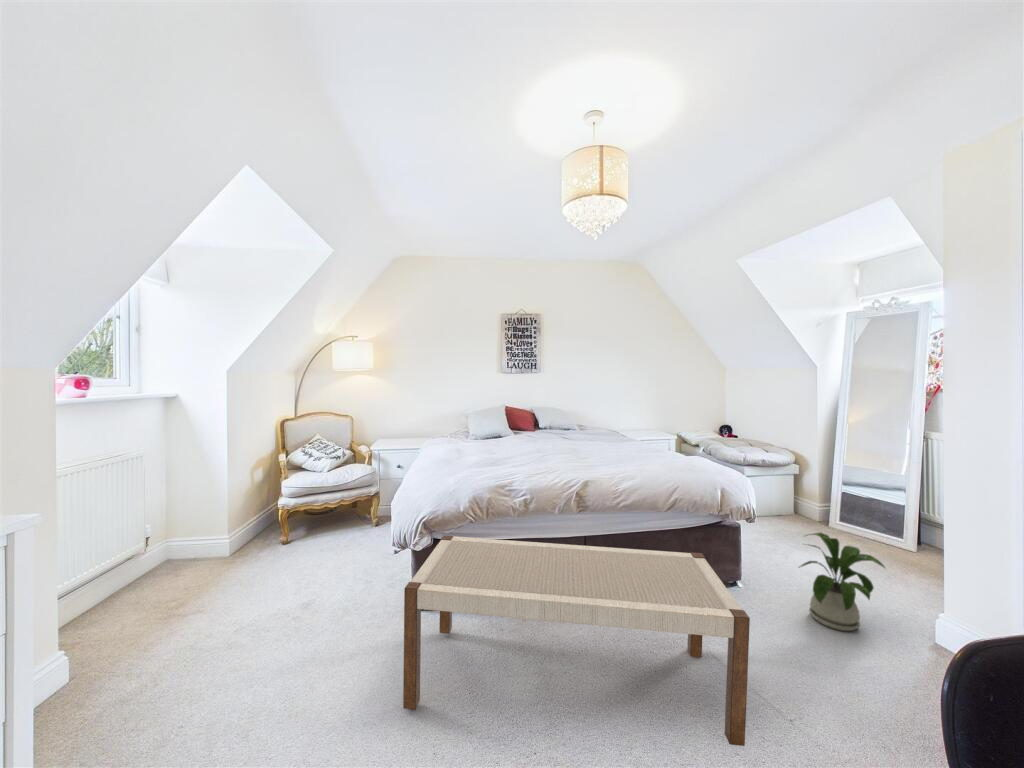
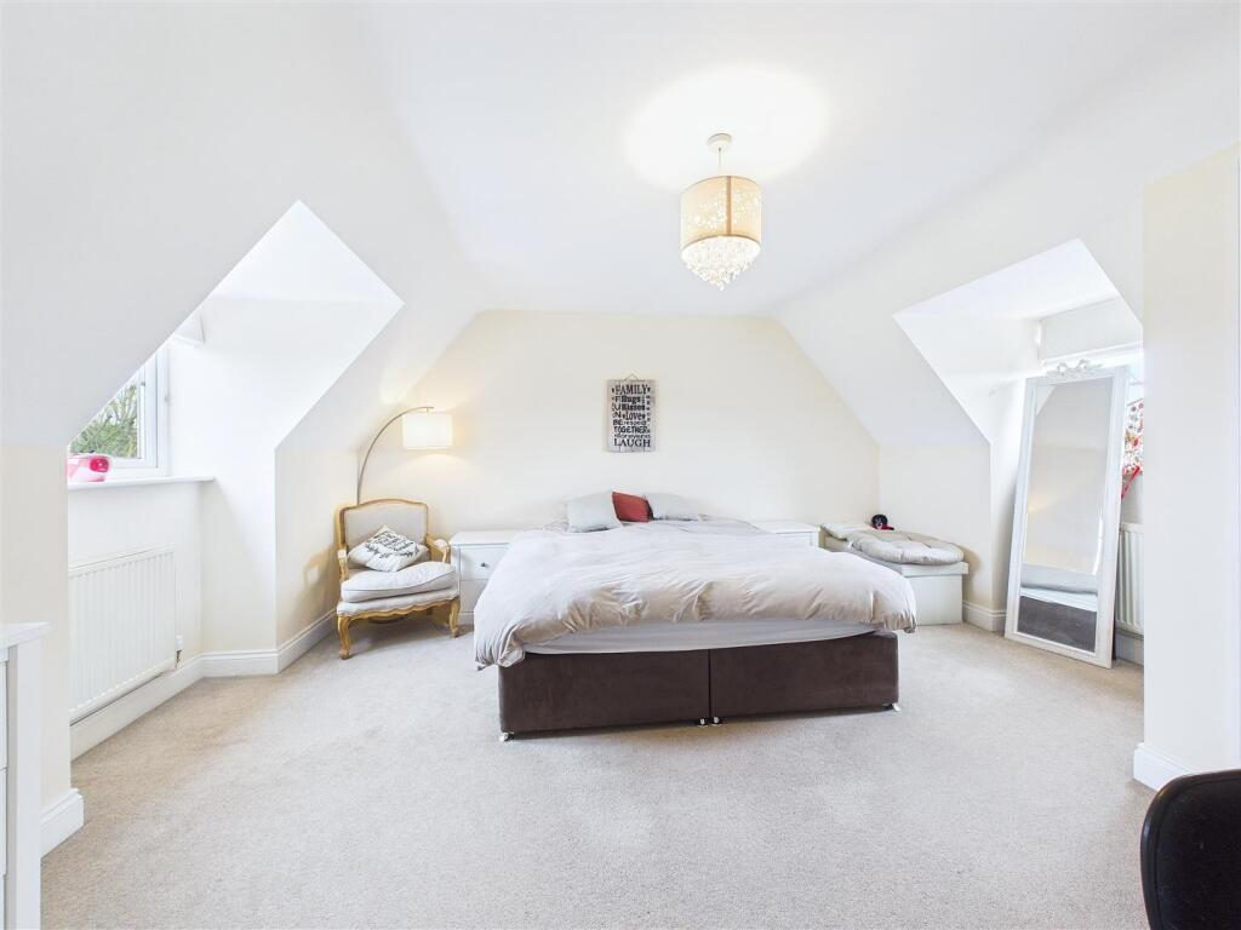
- bench (566, 622)
- house plant (845, 576)
